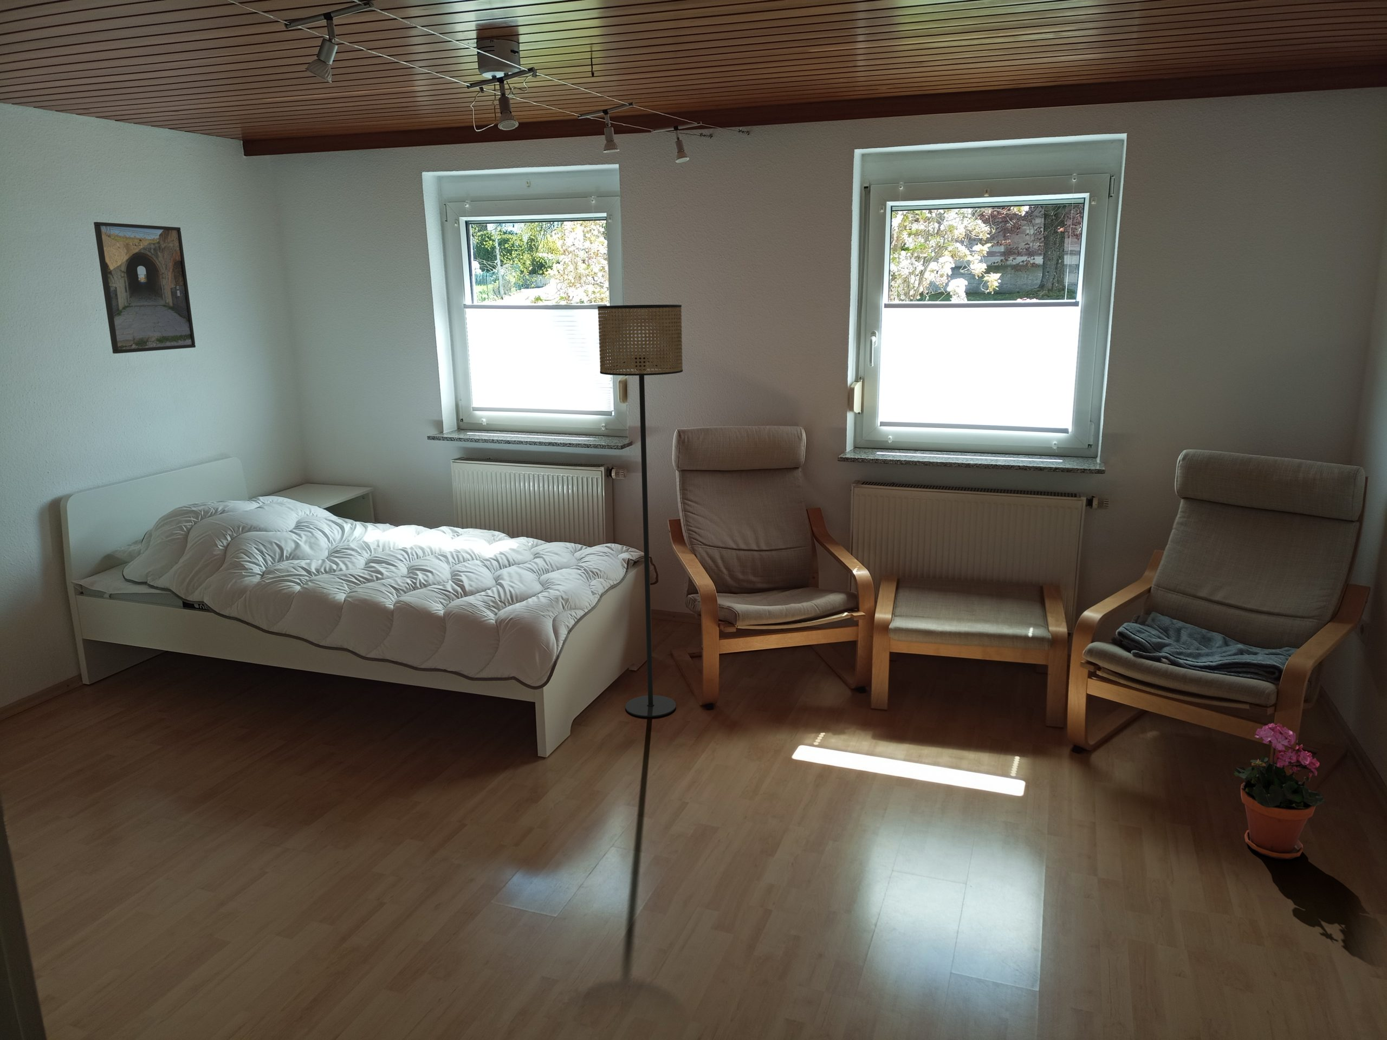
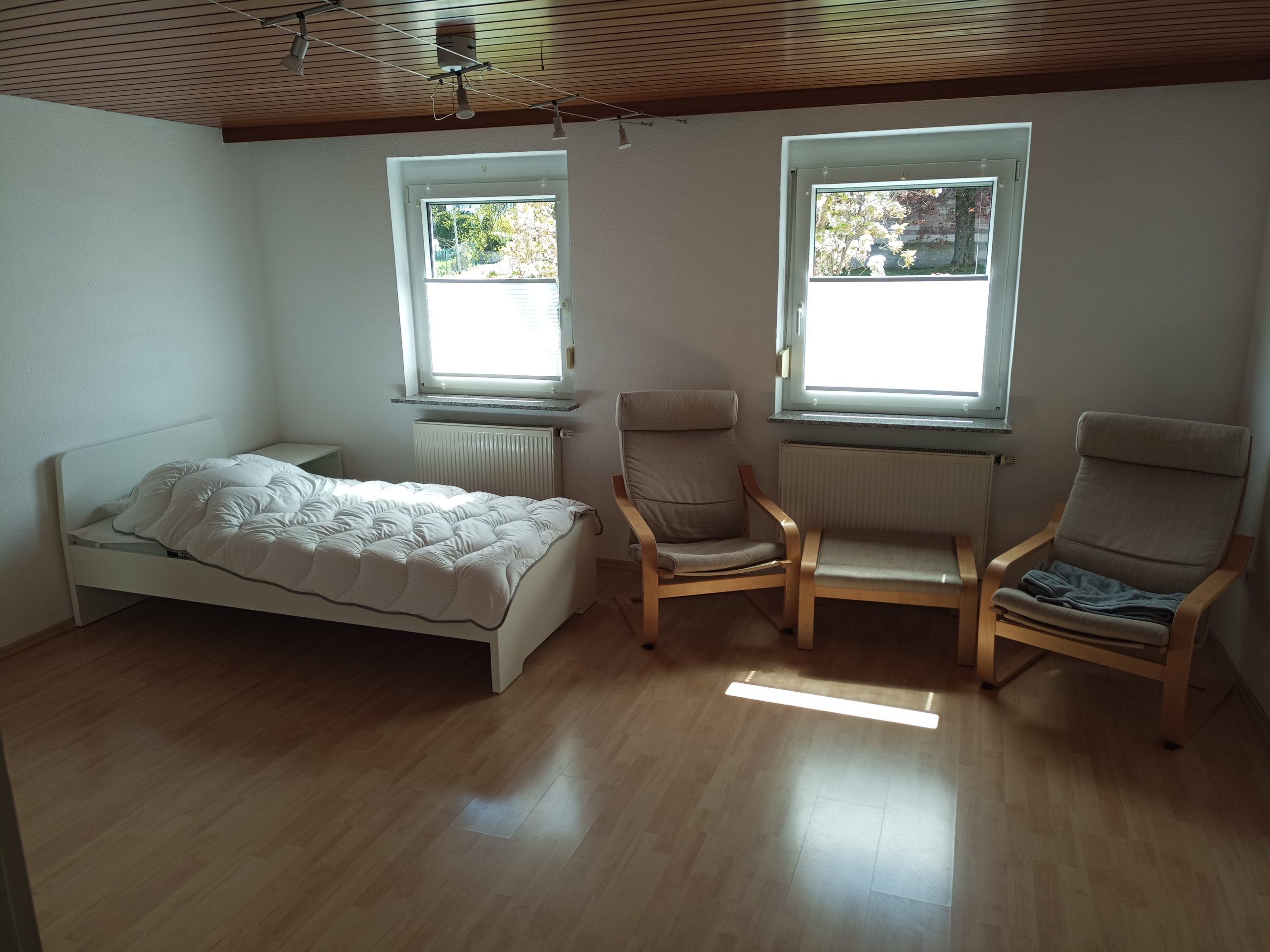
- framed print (147, 288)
- potted plant (1279, 787)
- floor lamp (645, 516)
